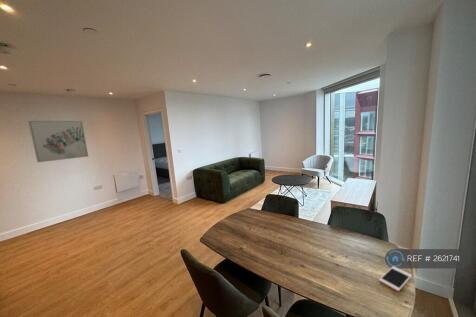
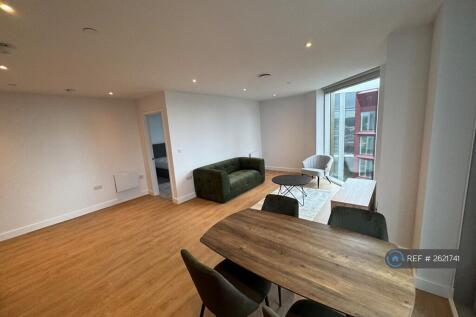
- wall art (61, 140)
- cell phone (395, 277)
